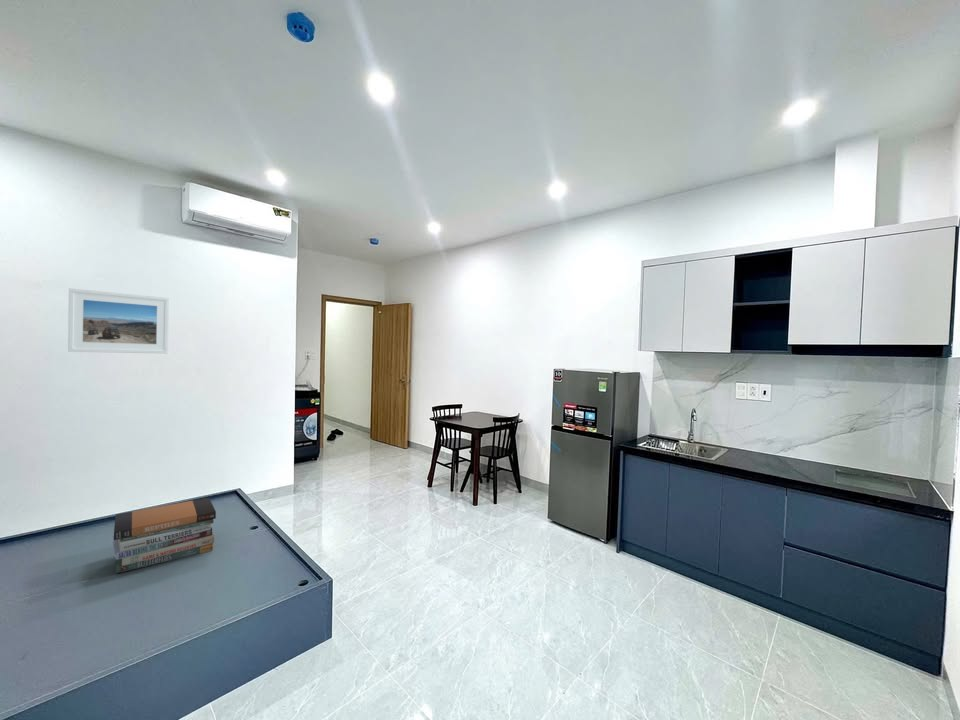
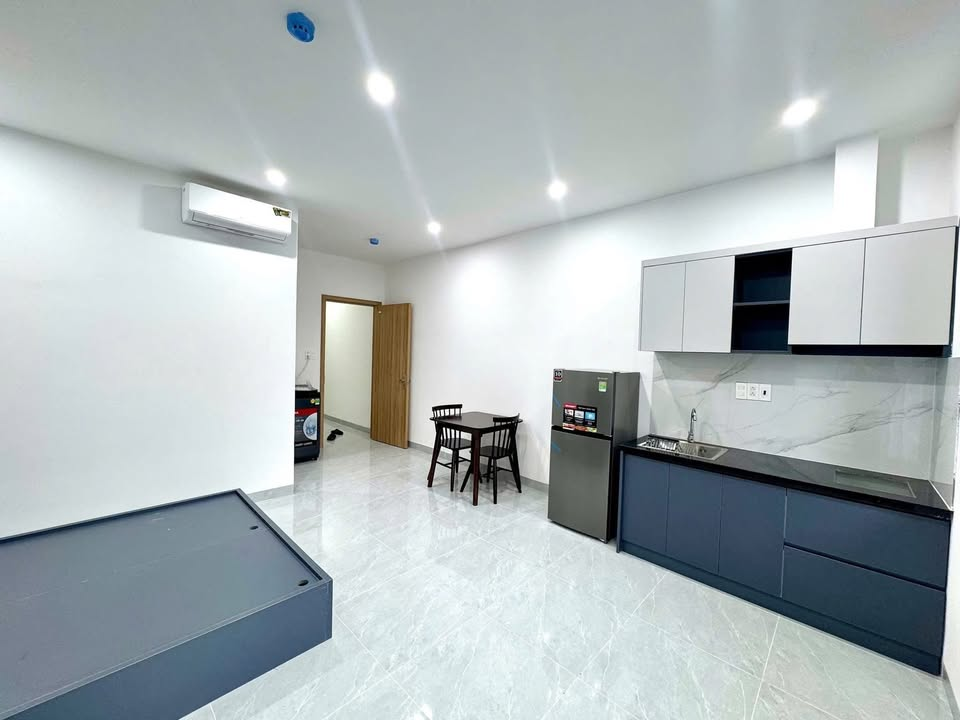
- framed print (121, 323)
- book stack (165, 532)
